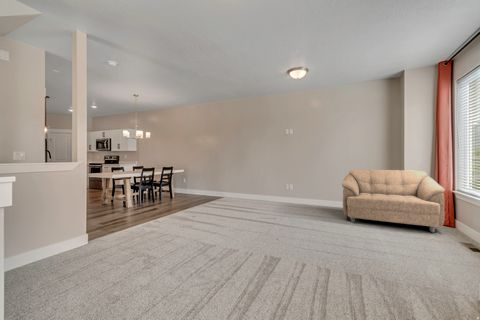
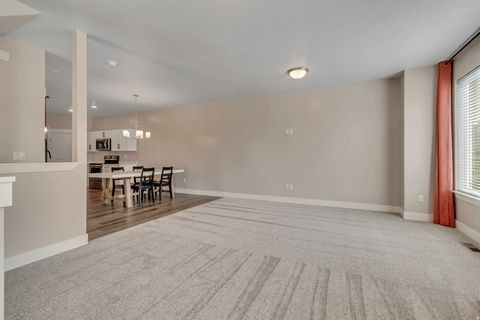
- sofa (386, 196)
